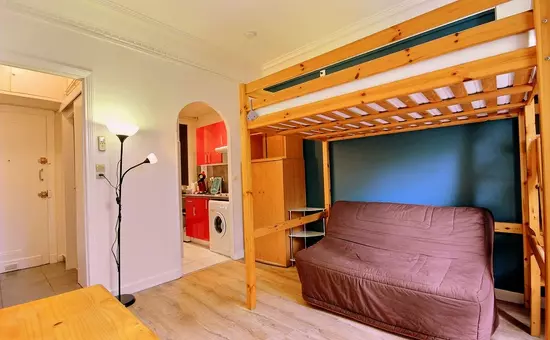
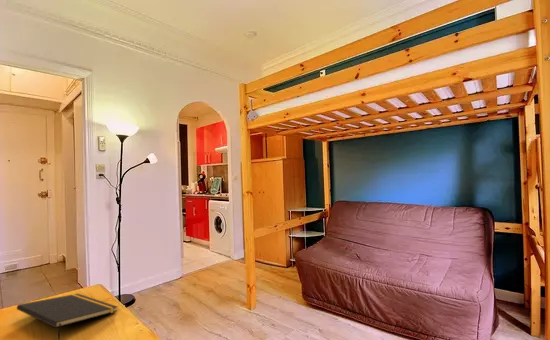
+ notepad (68, 308)
